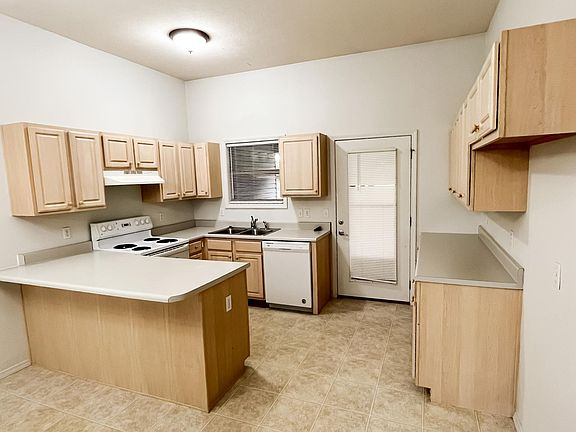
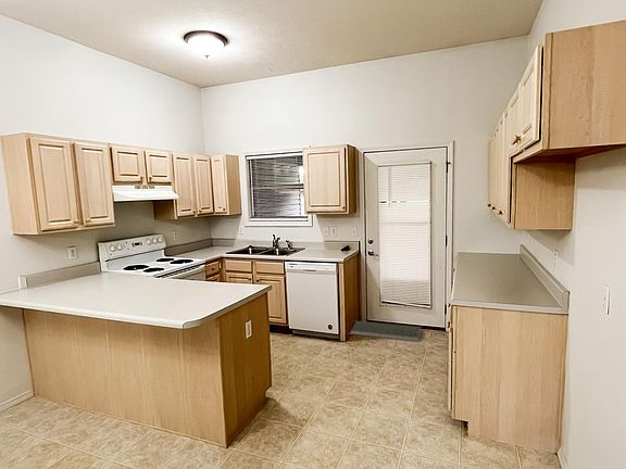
+ door mat (384, 328)
